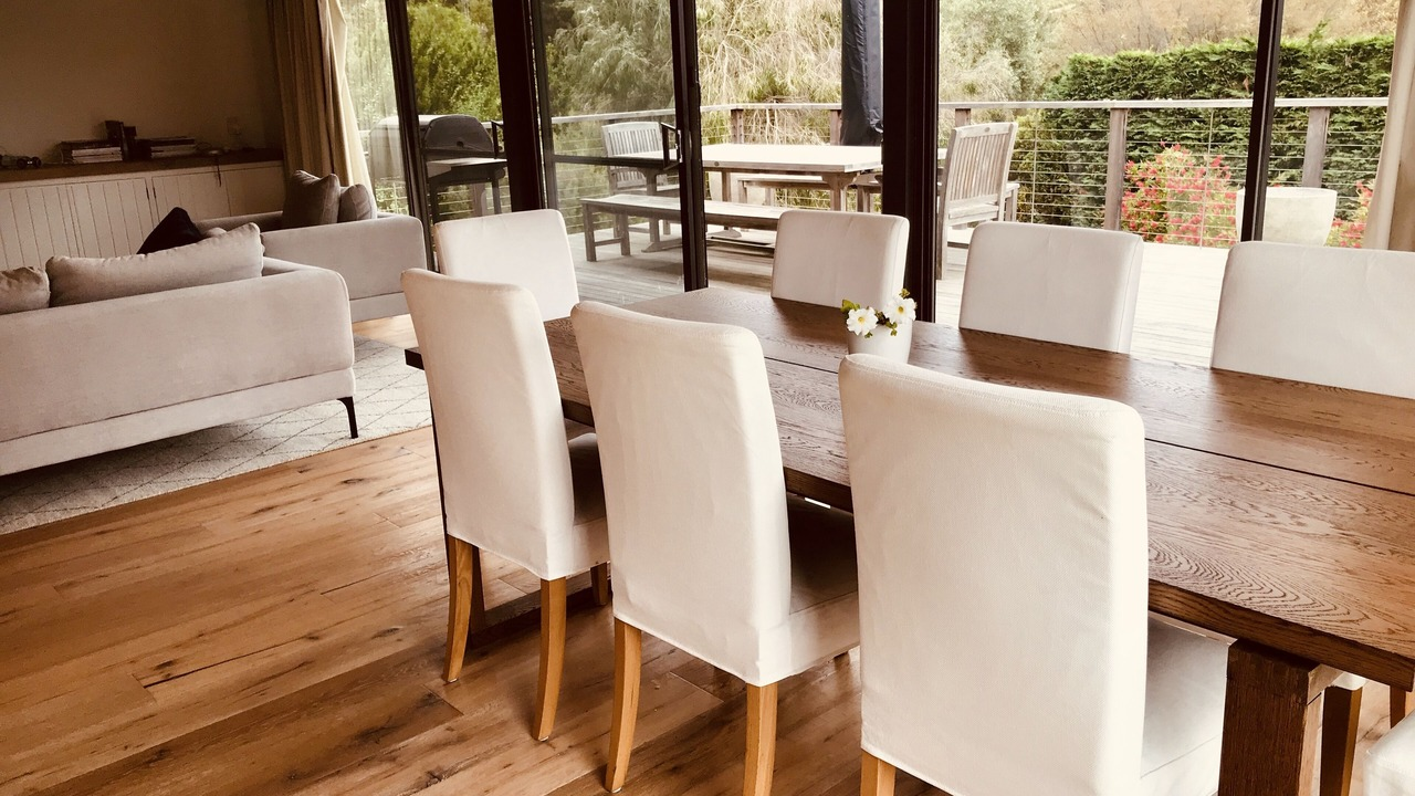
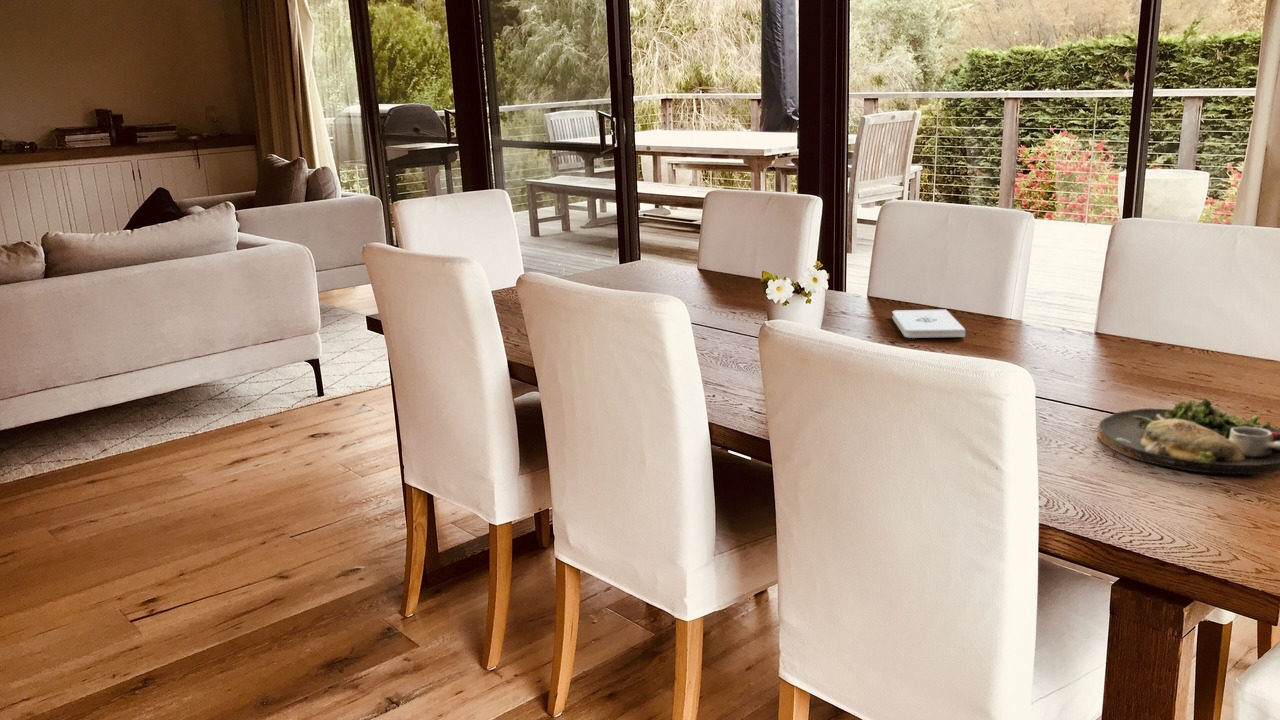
+ notepad (926, 323)
+ dinner plate (1198, 425)
